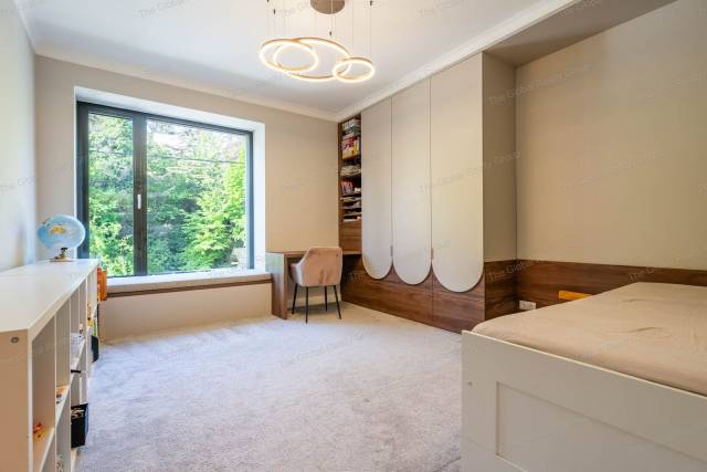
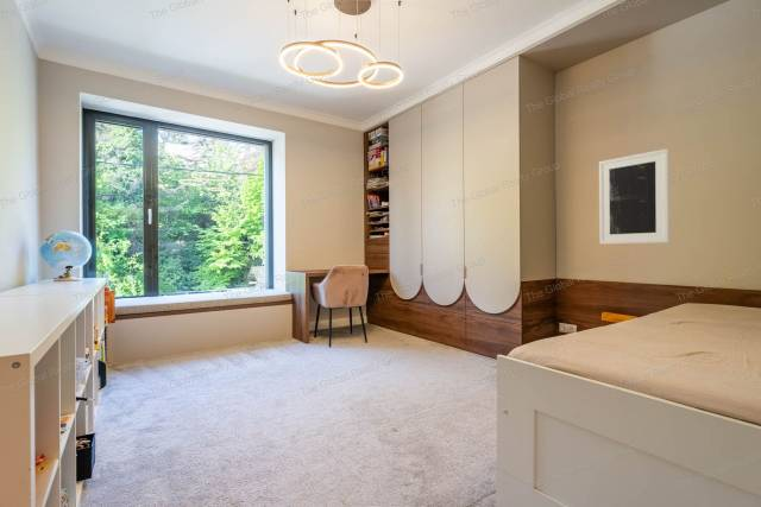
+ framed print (631, 199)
